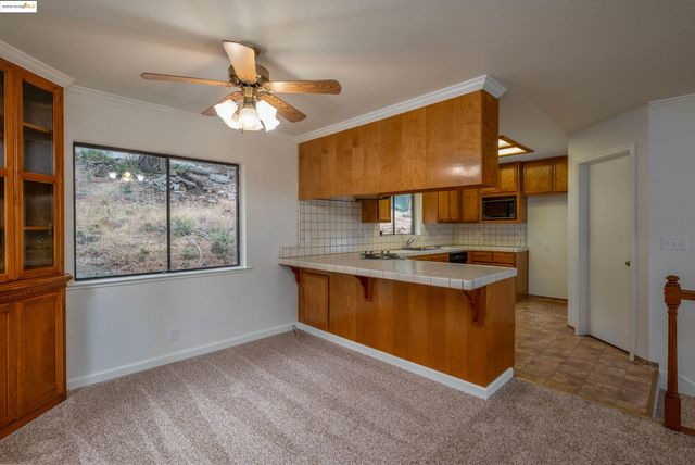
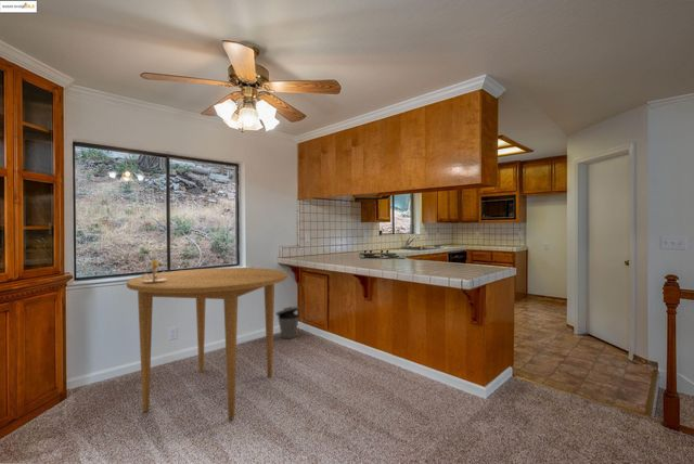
+ dining table (204, 333)
+ trash can (287, 320)
+ candlestick (153, 270)
